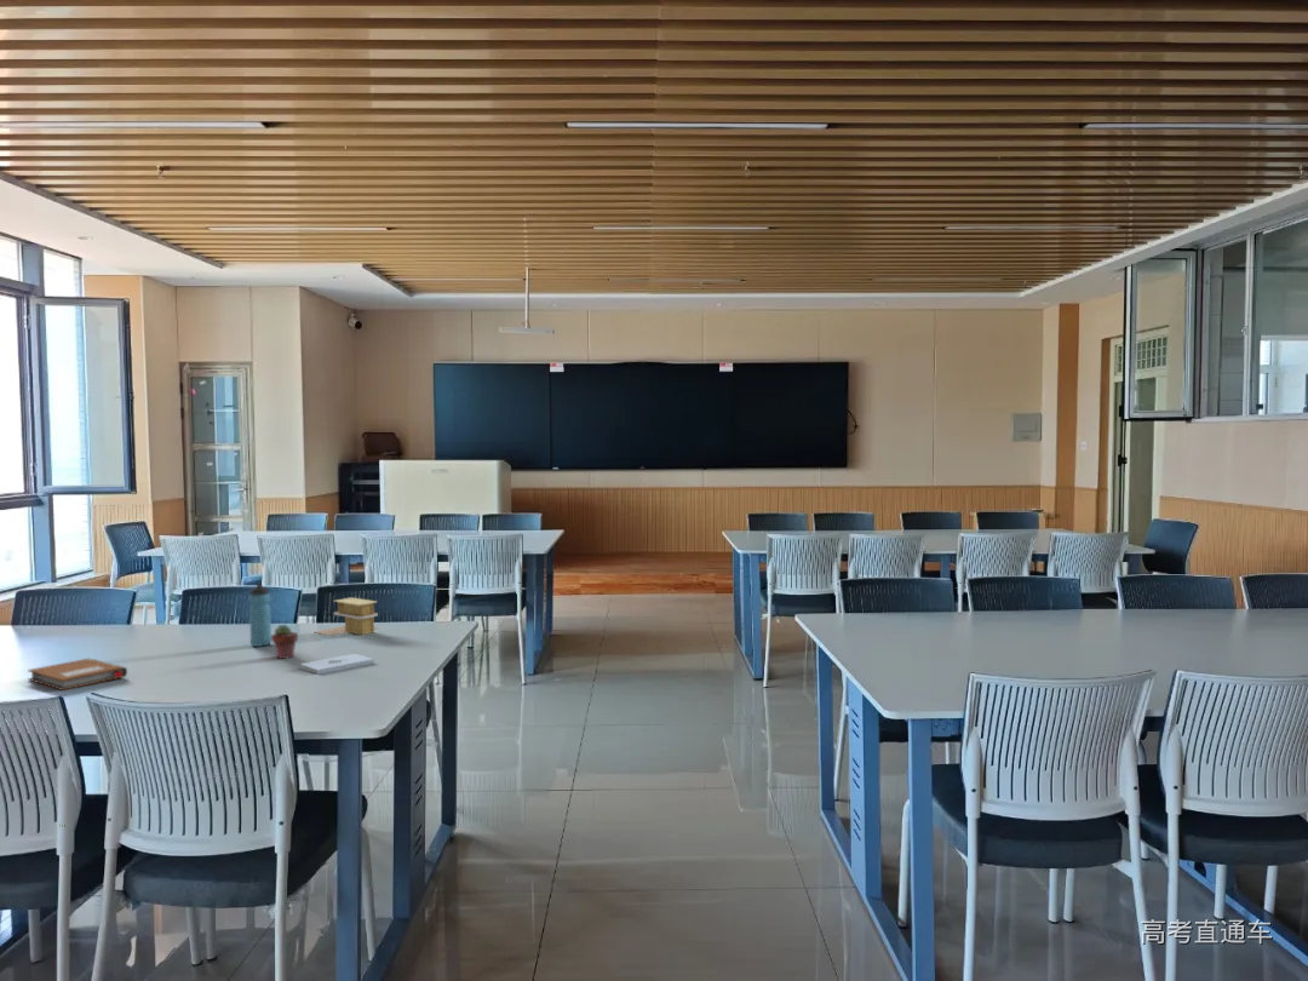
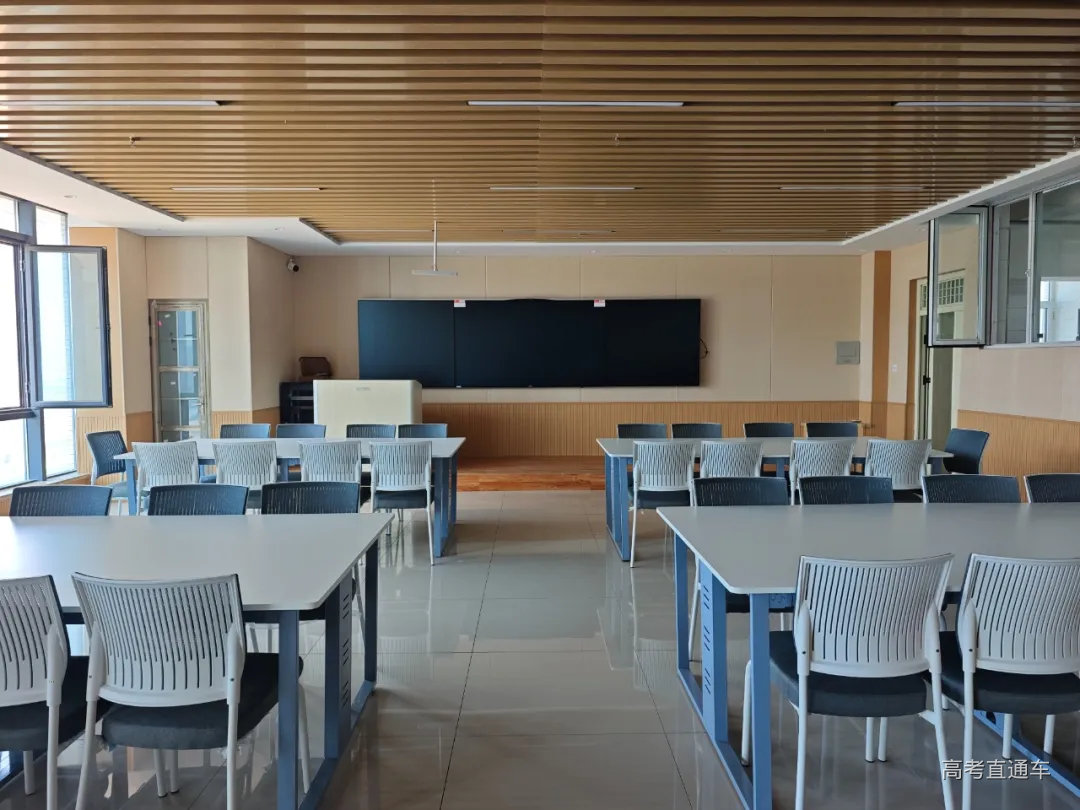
- notepad (337, 664)
- water bottle (259, 614)
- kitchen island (356, 616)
- notebook (79, 672)
- potted succulent (285, 639)
